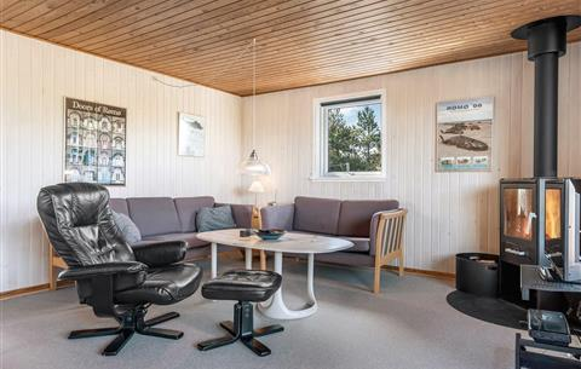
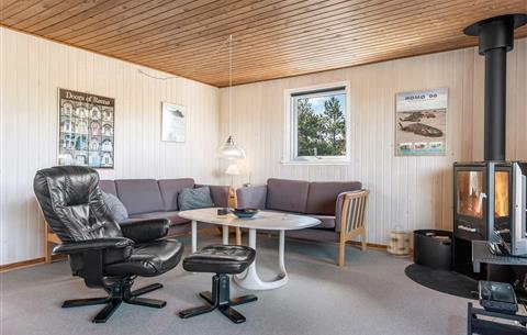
+ basket (399, 239)
